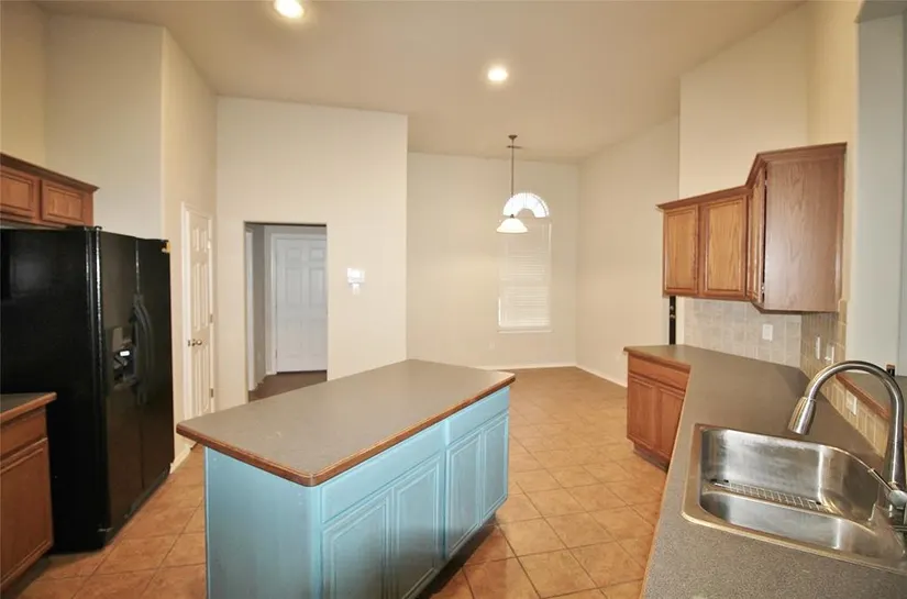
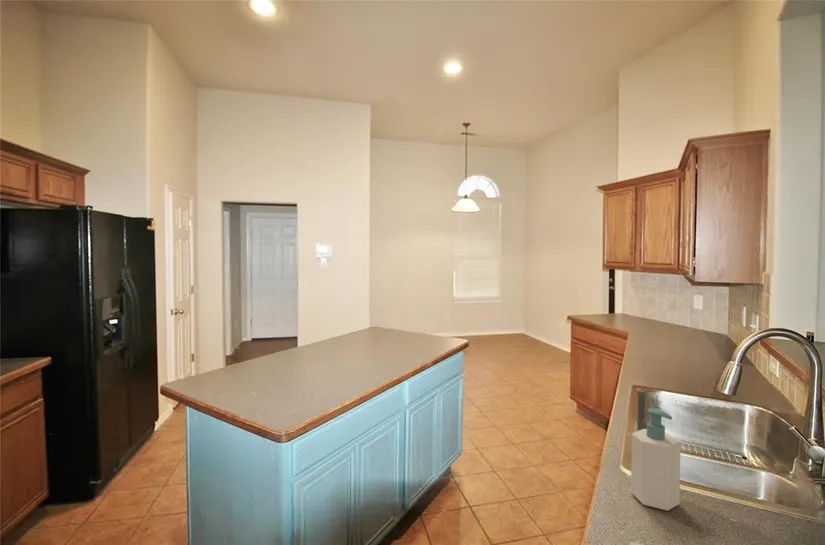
+ soap bottle (655, 454)
